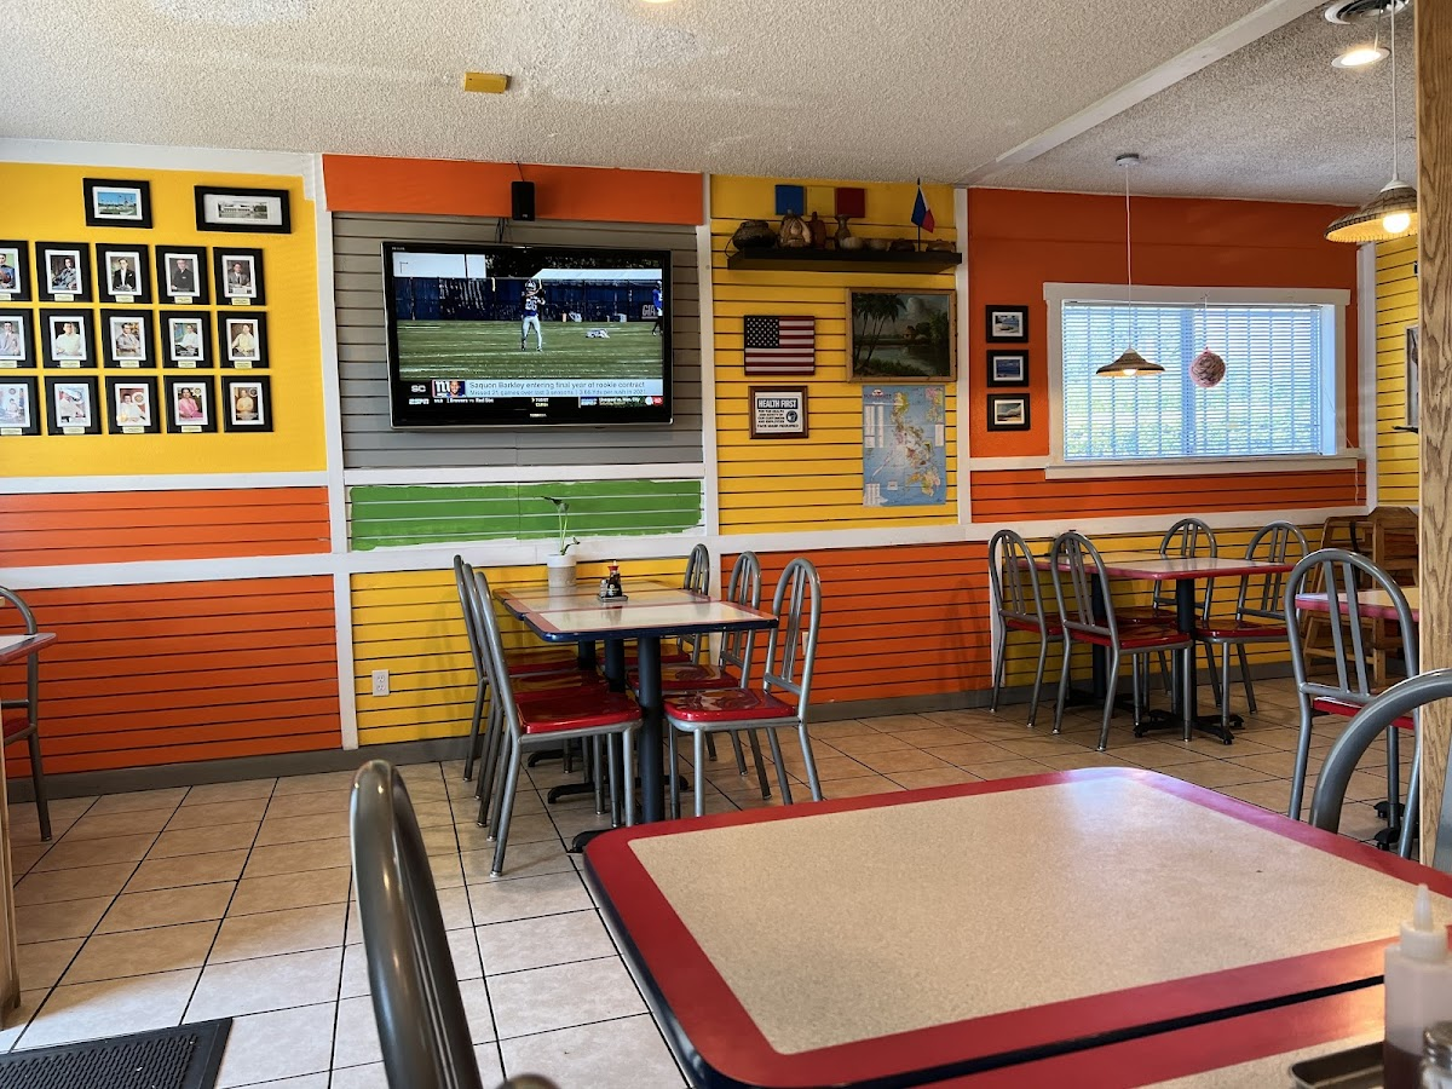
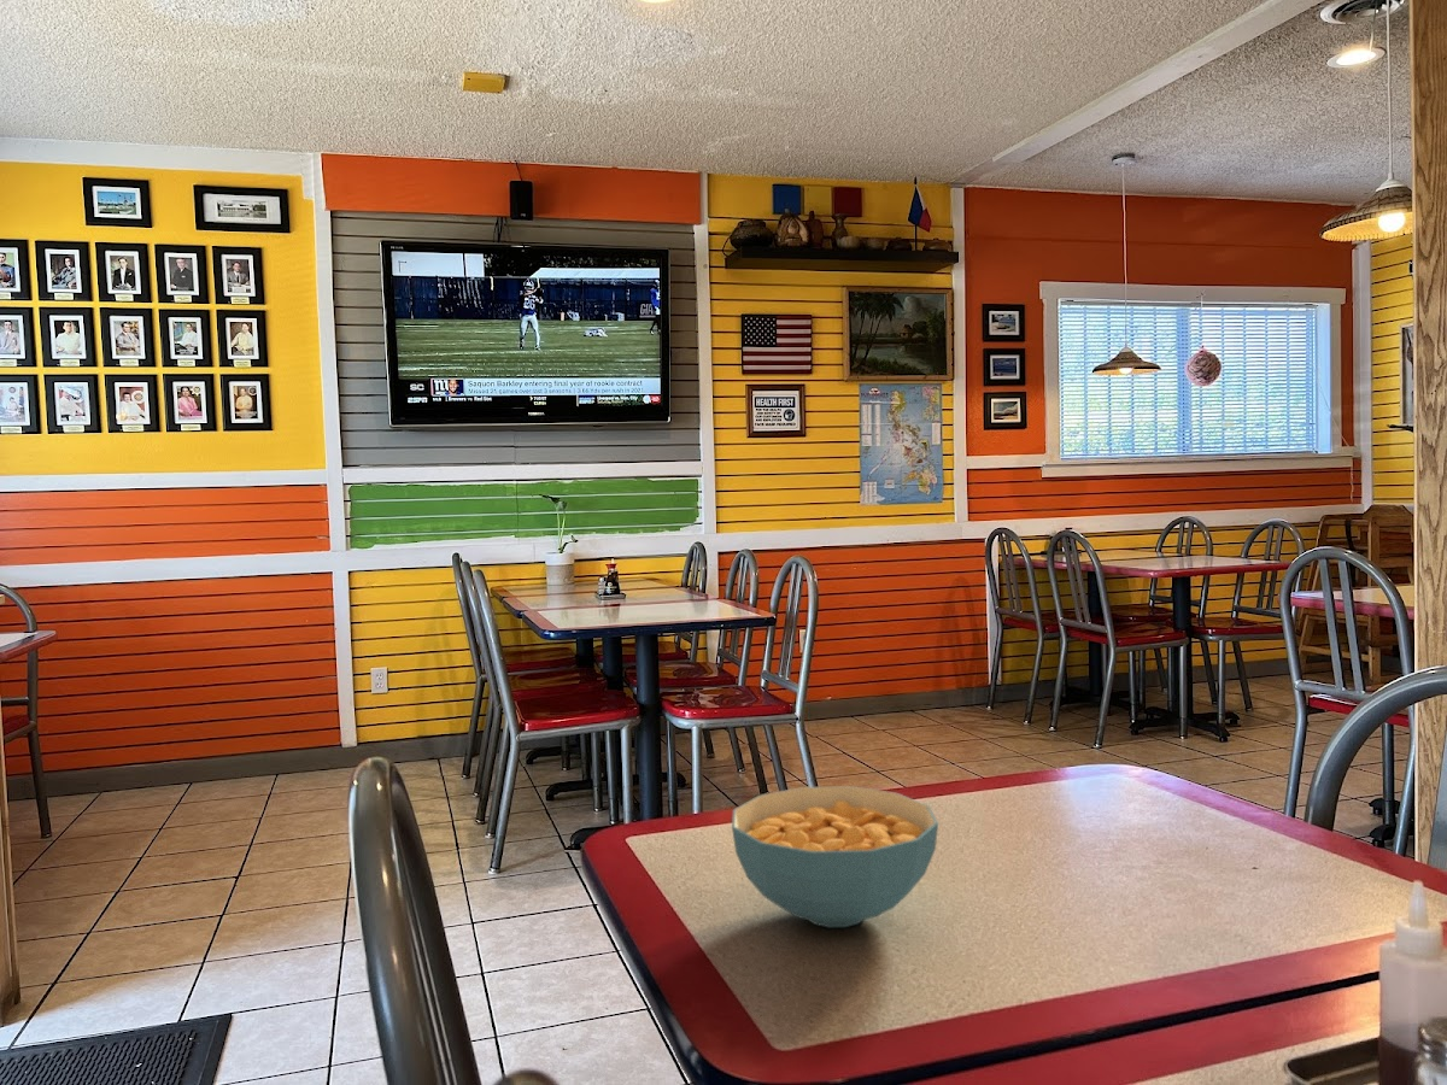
+ cereal bowl (833, 864)
